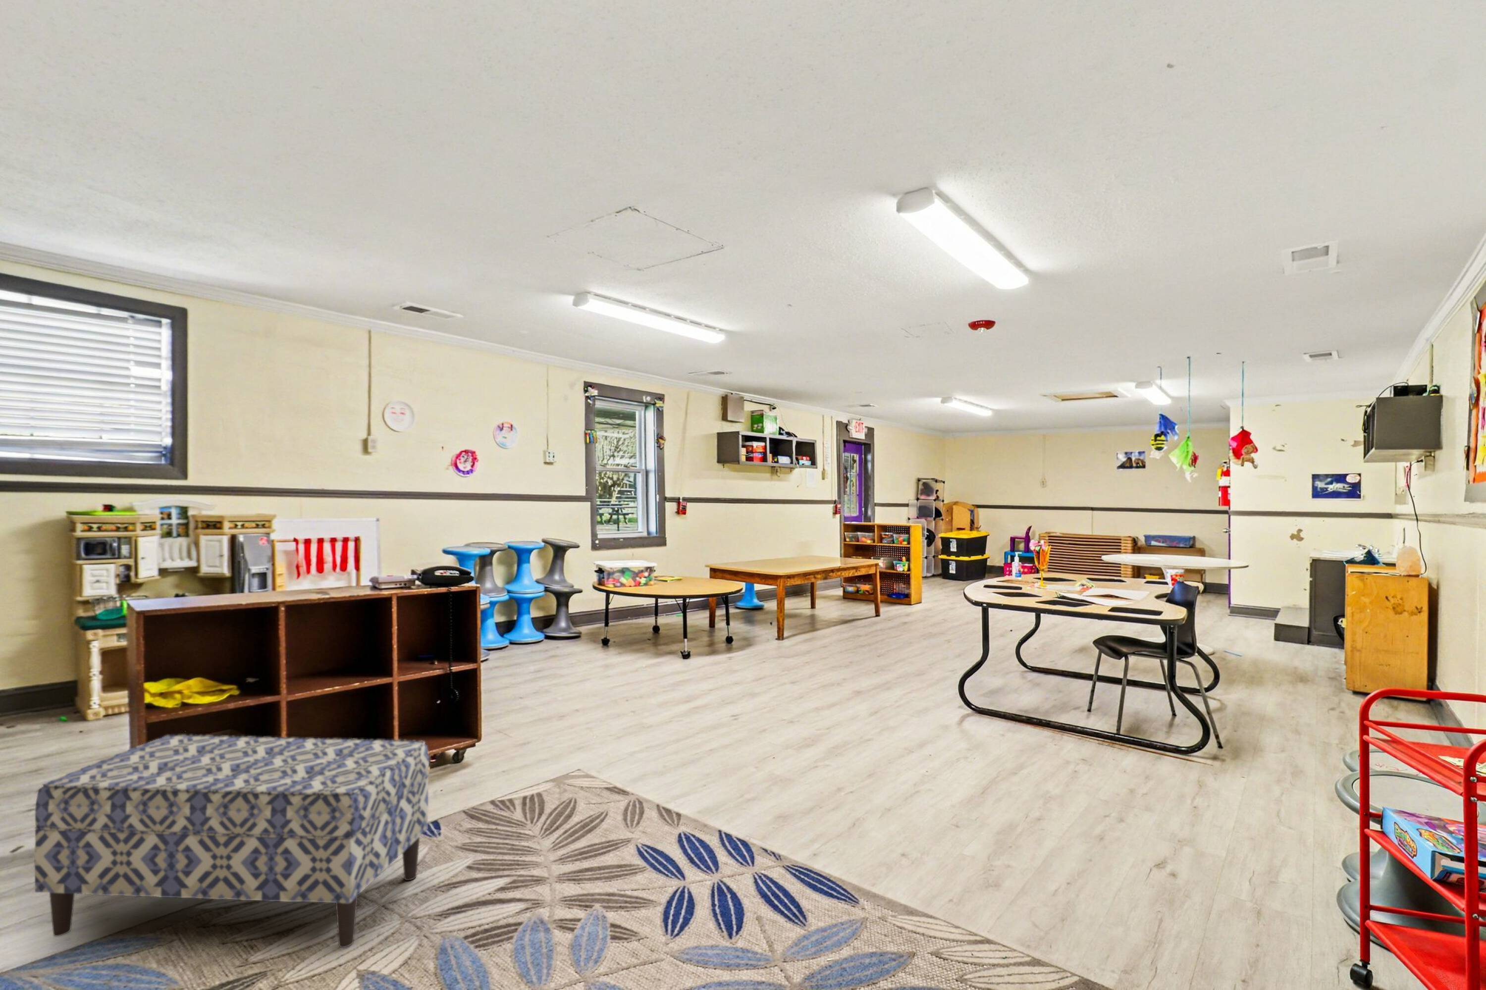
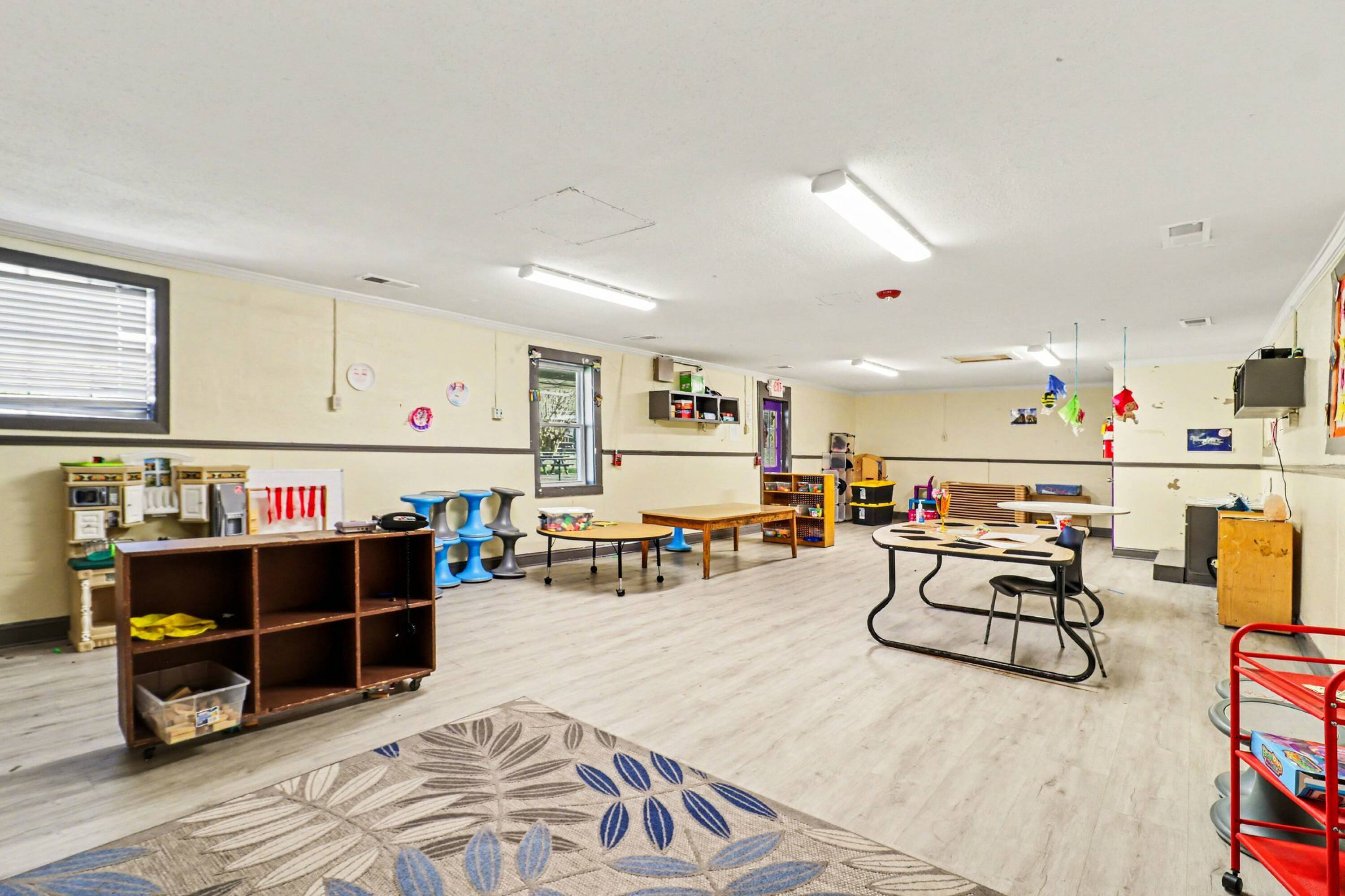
- bench (249, 832)
